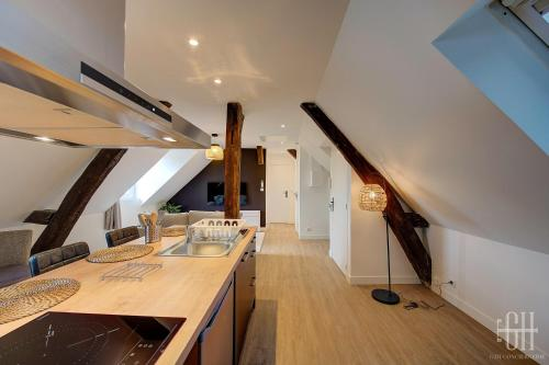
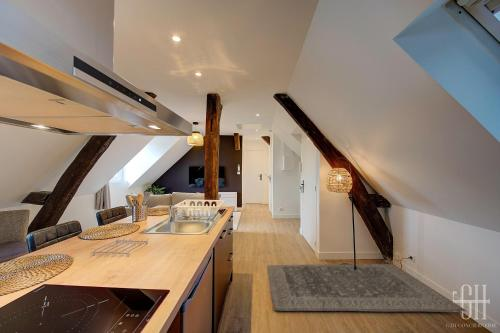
+ rug (343, 279)
